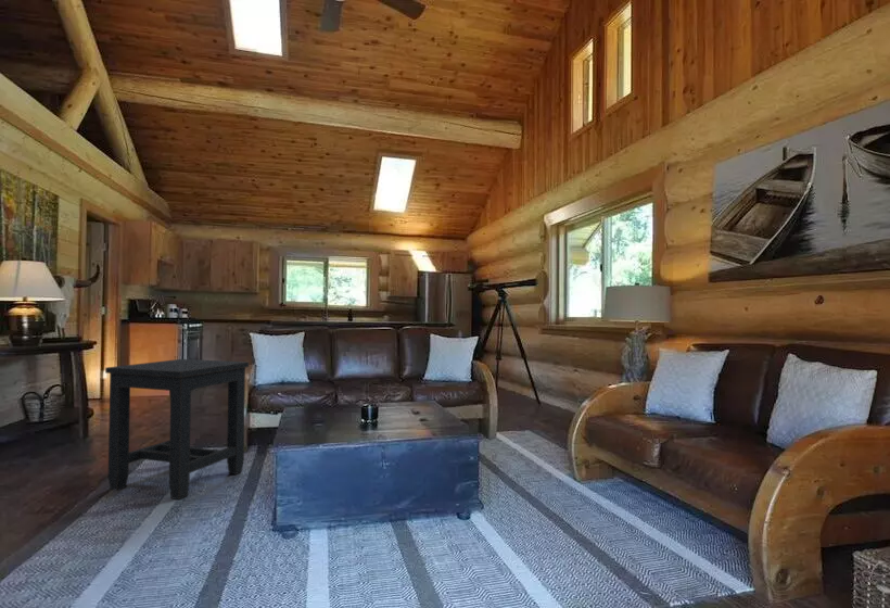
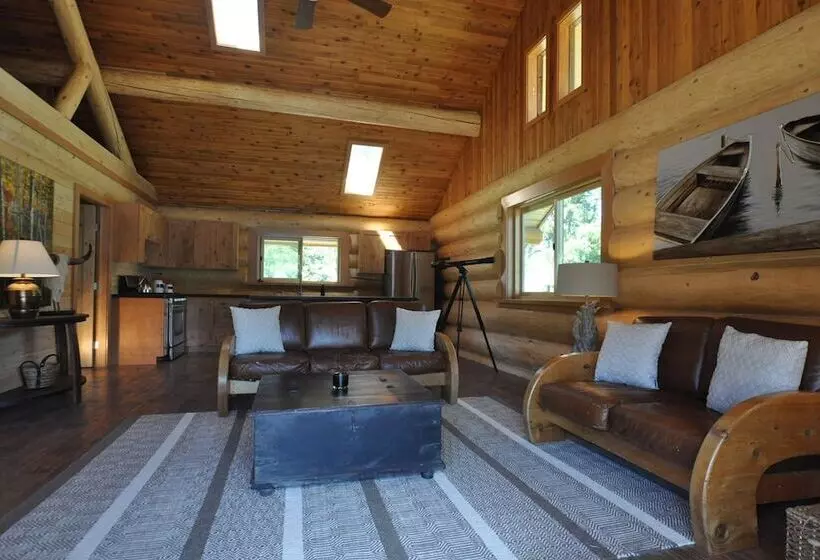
- side table (180, 421)
